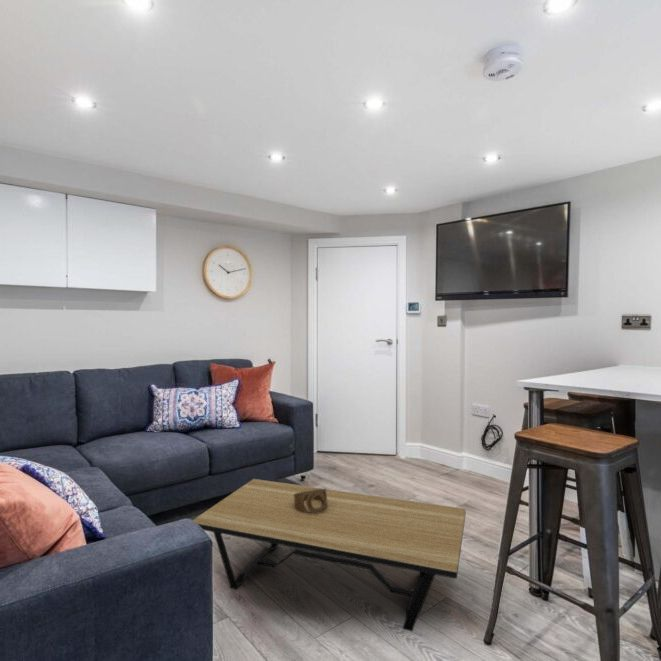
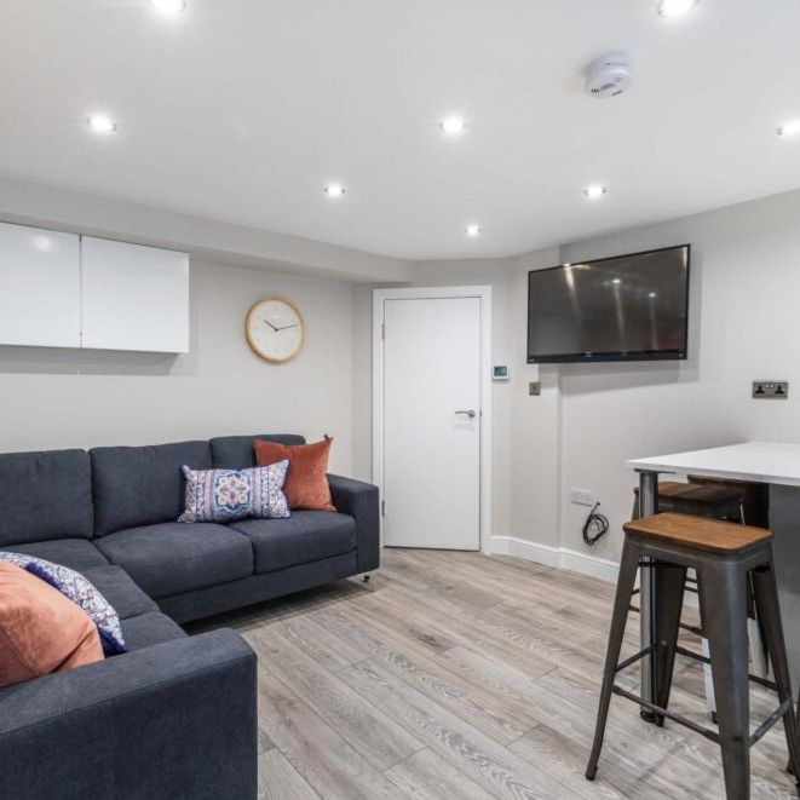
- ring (311, 497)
- coffee table (332, 549)
